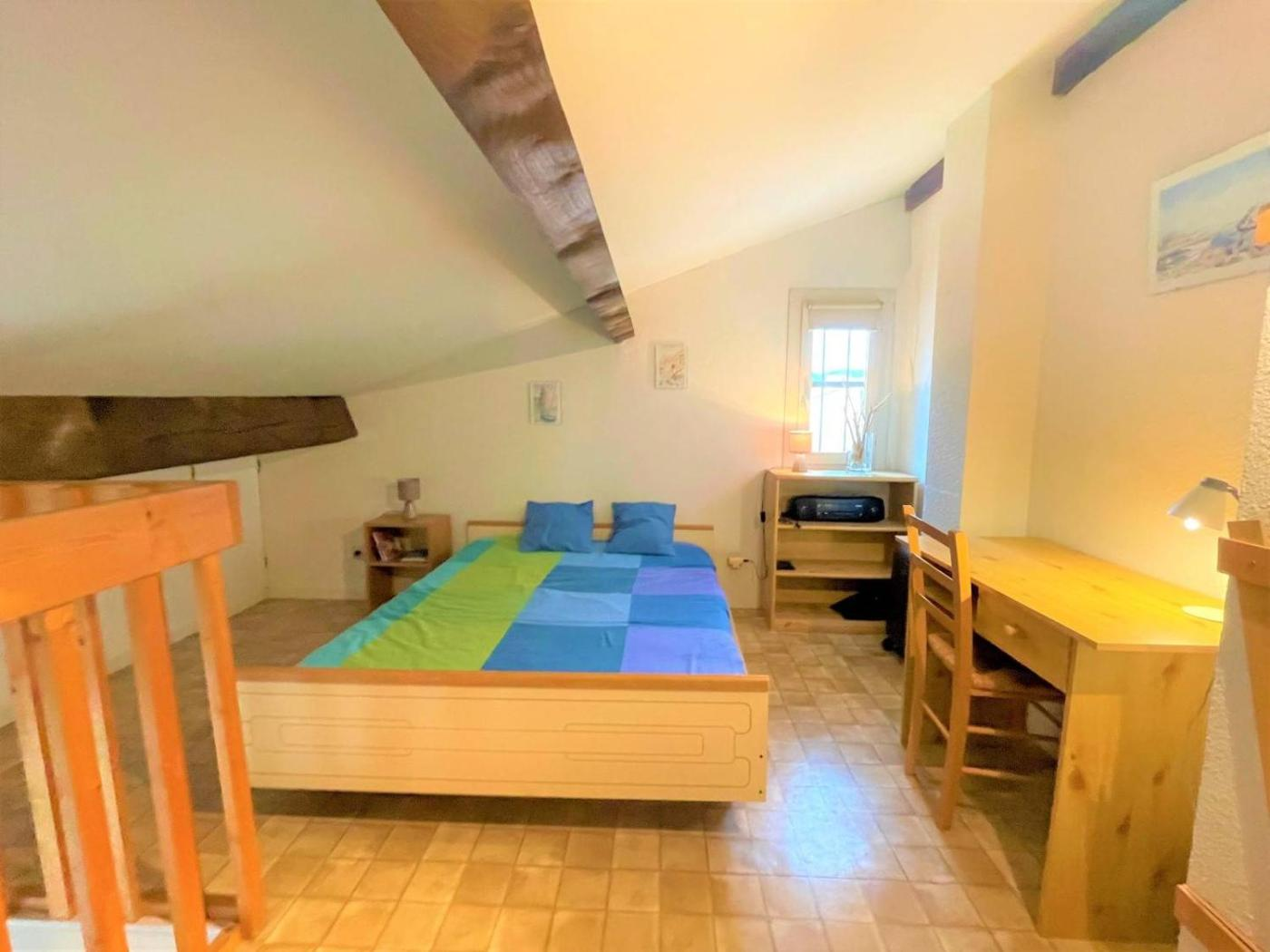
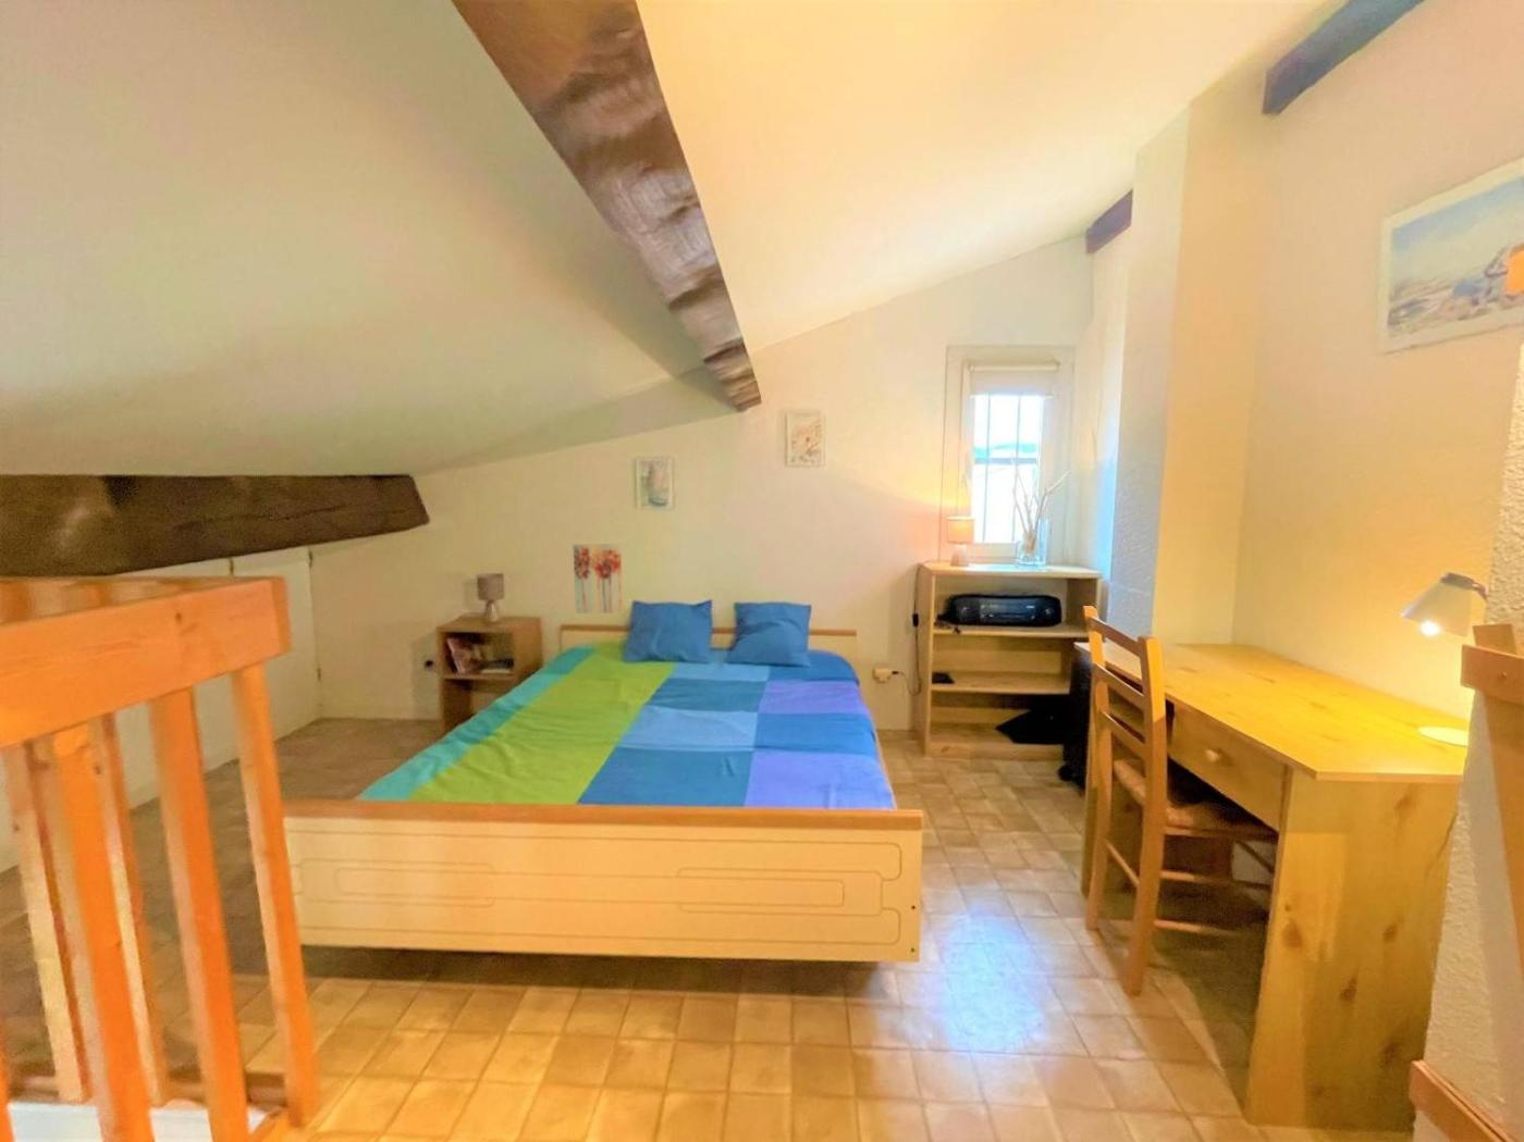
+ wall art (598, 578)
